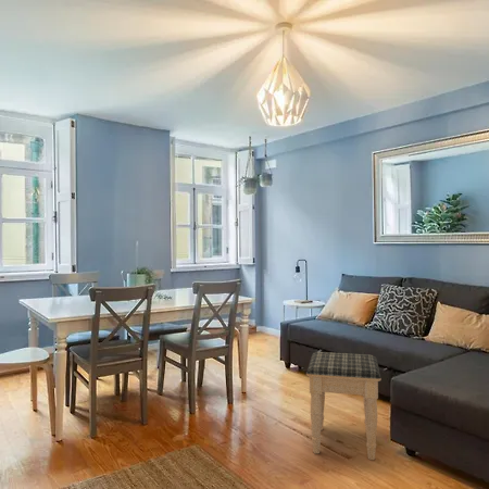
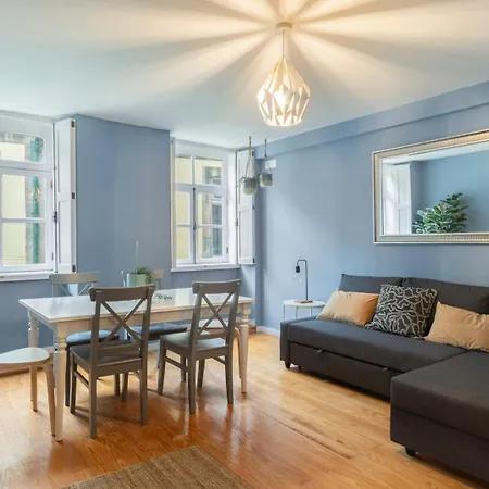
- footstool (346, 393)
